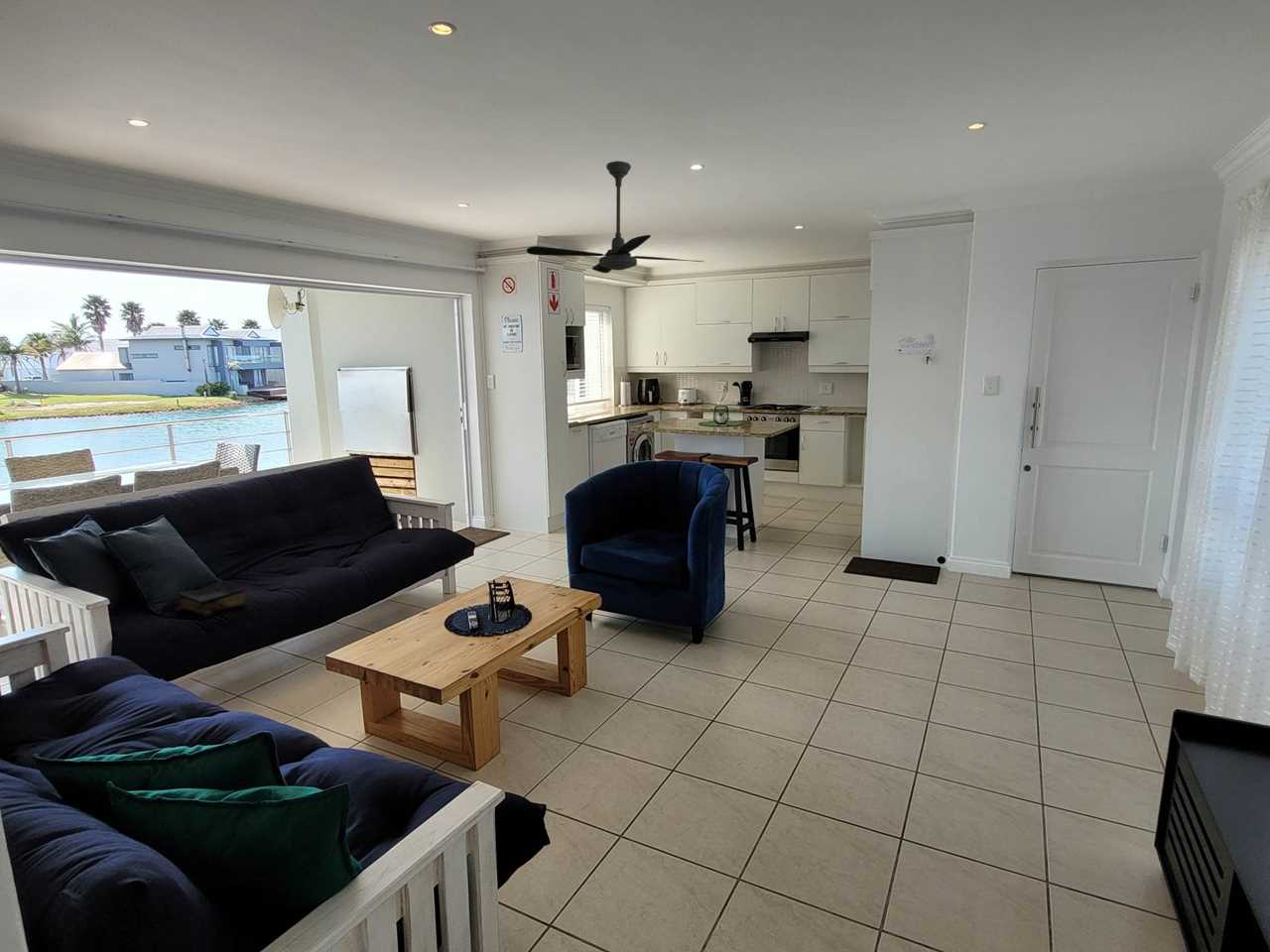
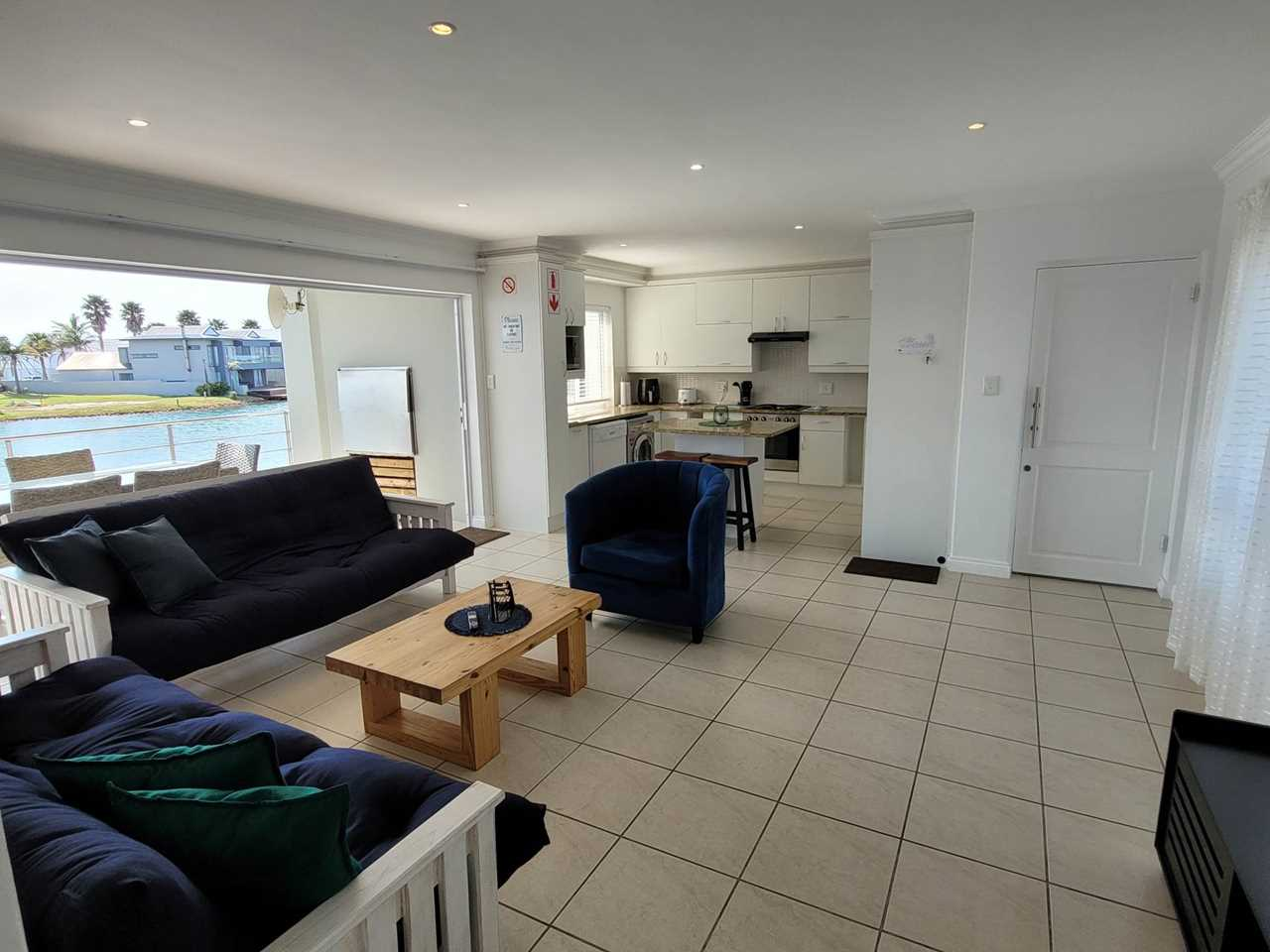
- ceiling fan (617, 215)
- book (209, 599)
